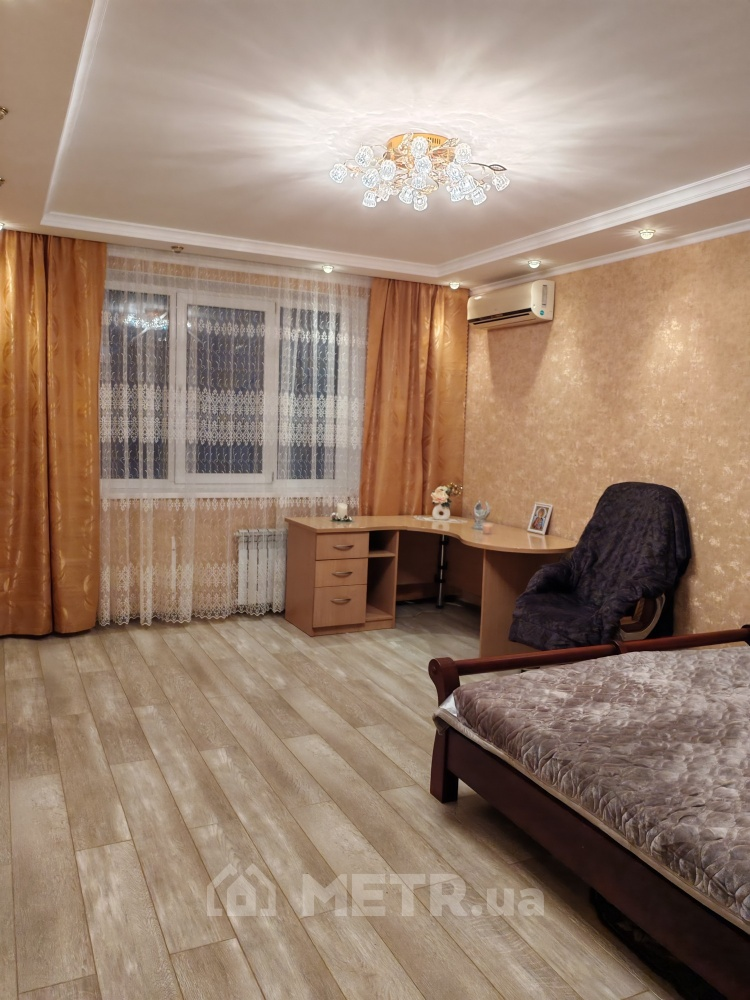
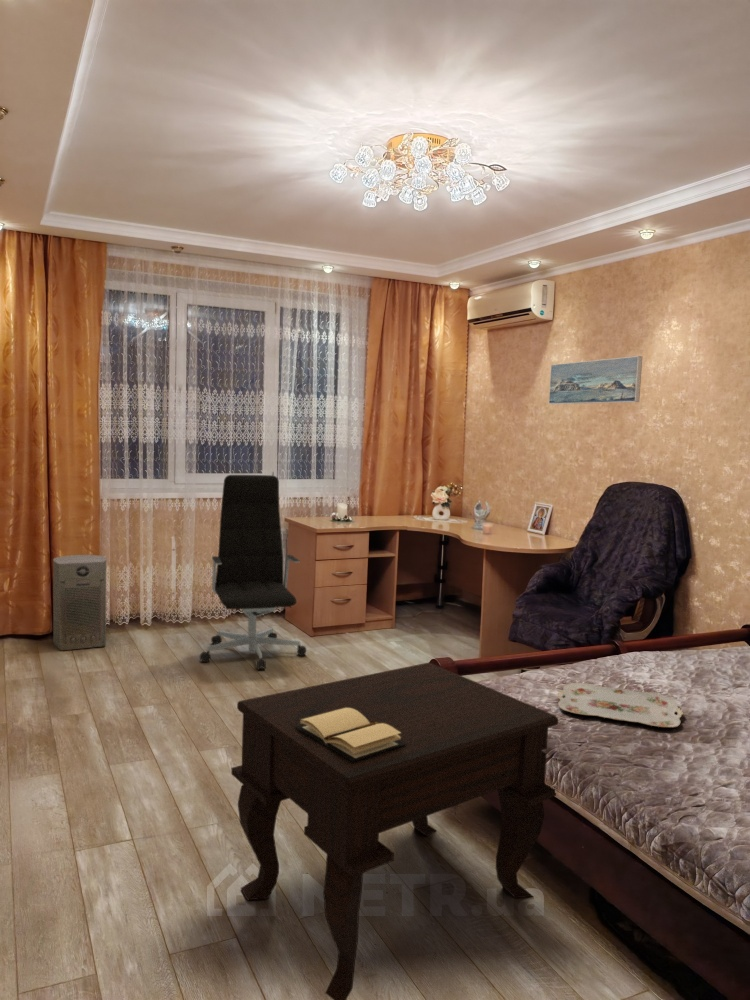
+ serving tray (618, 705)
+ side table (391, 801)
+ book (350, 734)
+ fan (79, 599)
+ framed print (591, 382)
+ office chair (254, 566)
